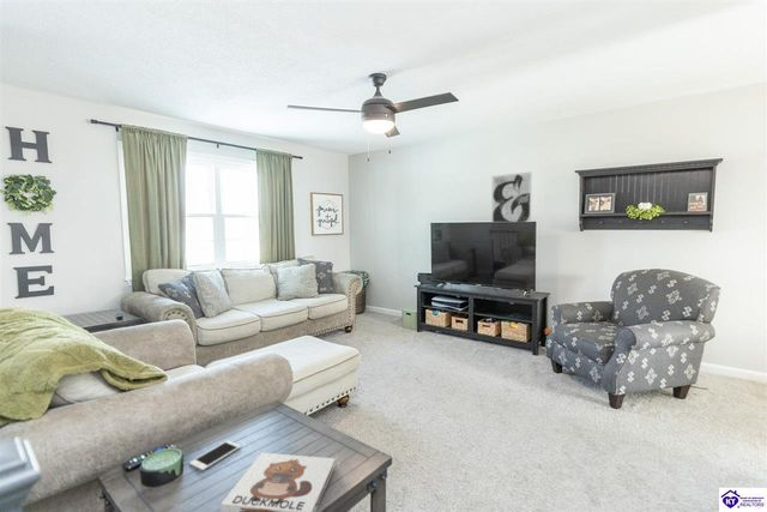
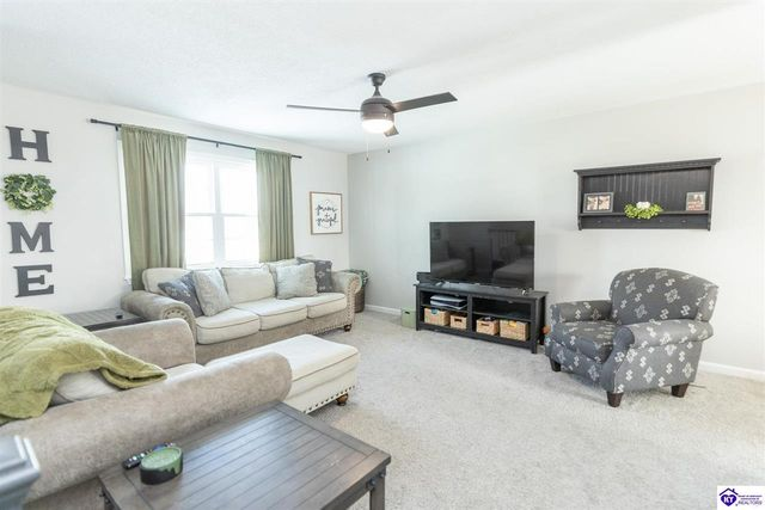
- wall art (511, 200)
- board game (283, 482)
- cell phone (216, 454)
